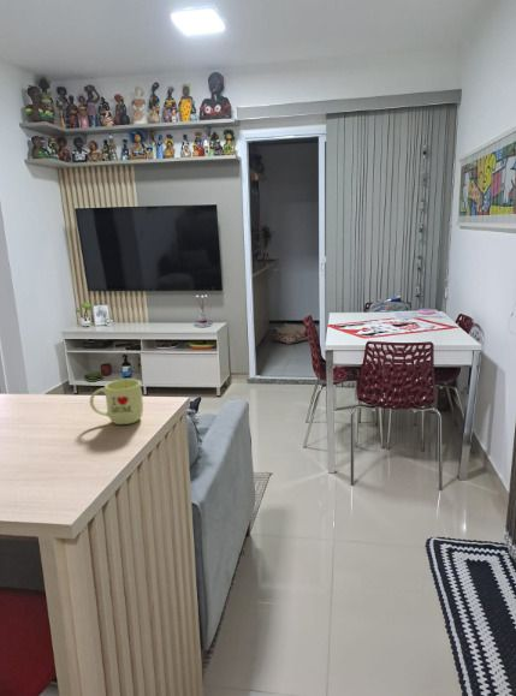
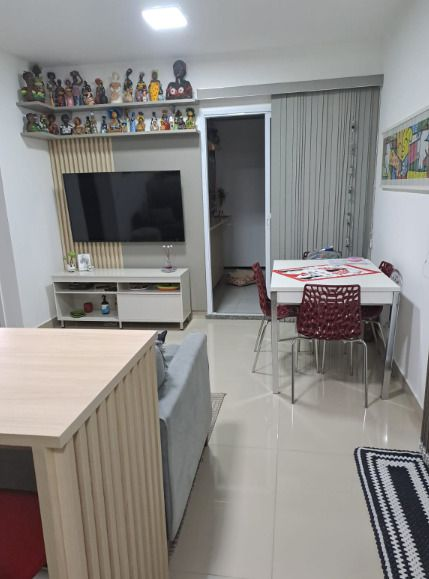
- mug (115, 403)
